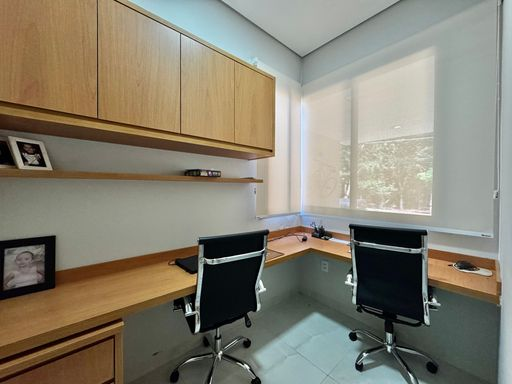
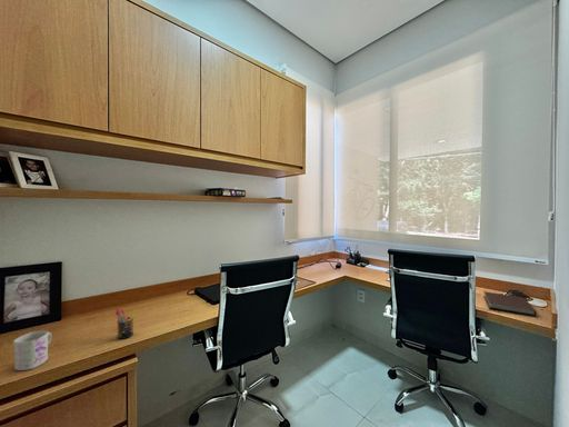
+ notebook (507, 302)
+ pen holder (123, 322)
+ mug (36, 347)
